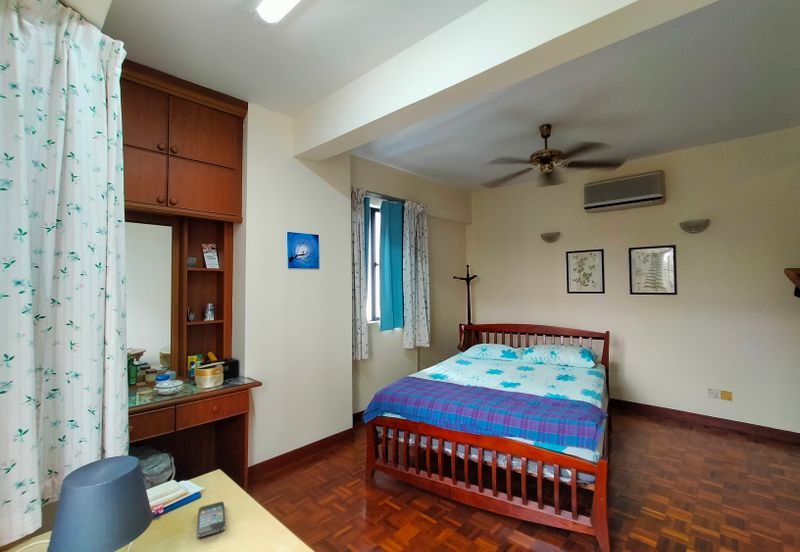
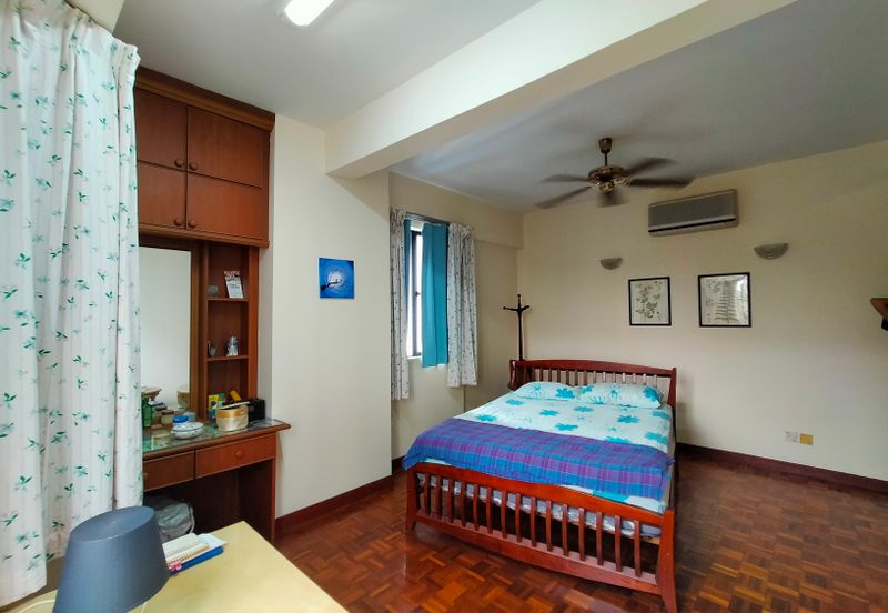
- smartphone (211, 518)
